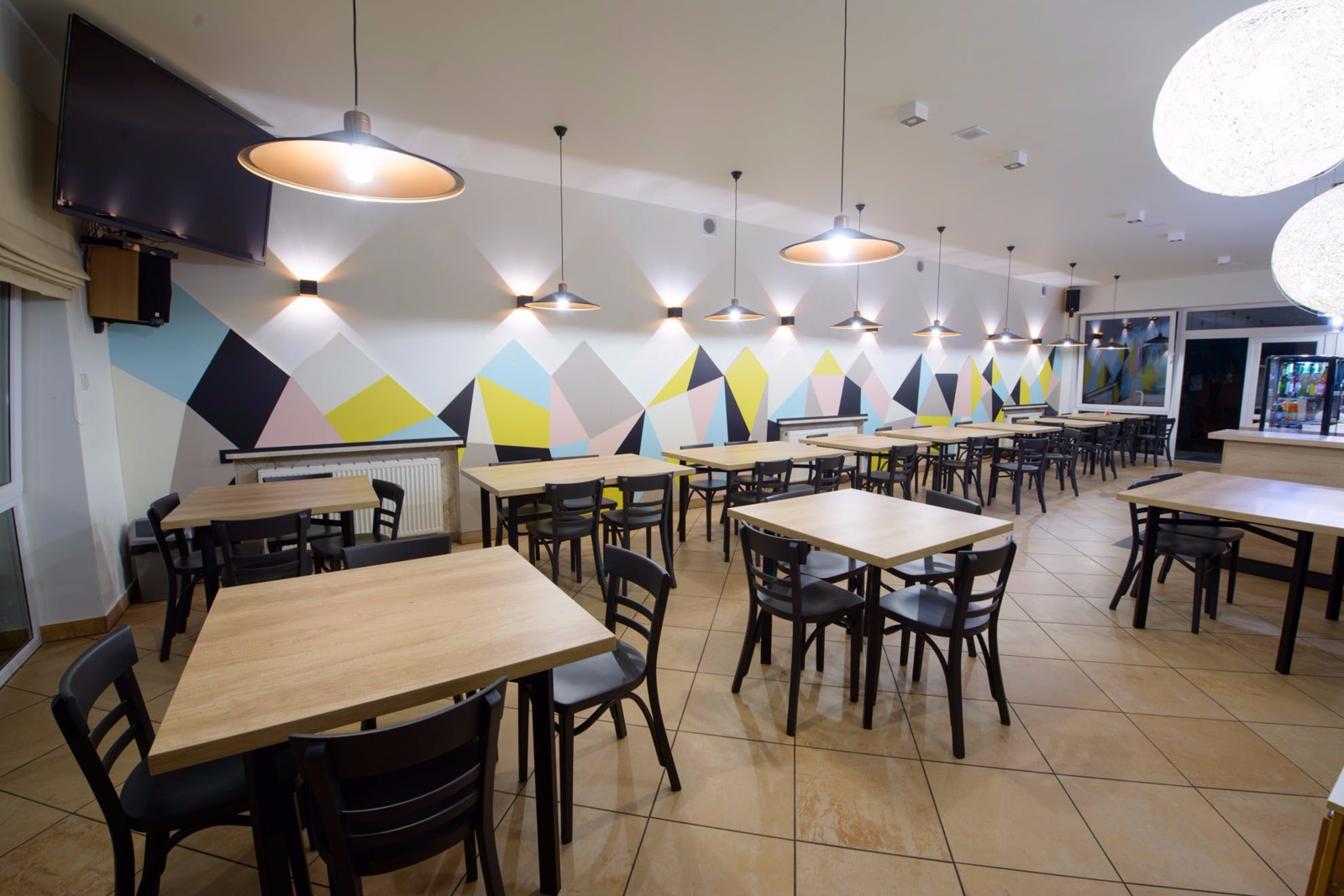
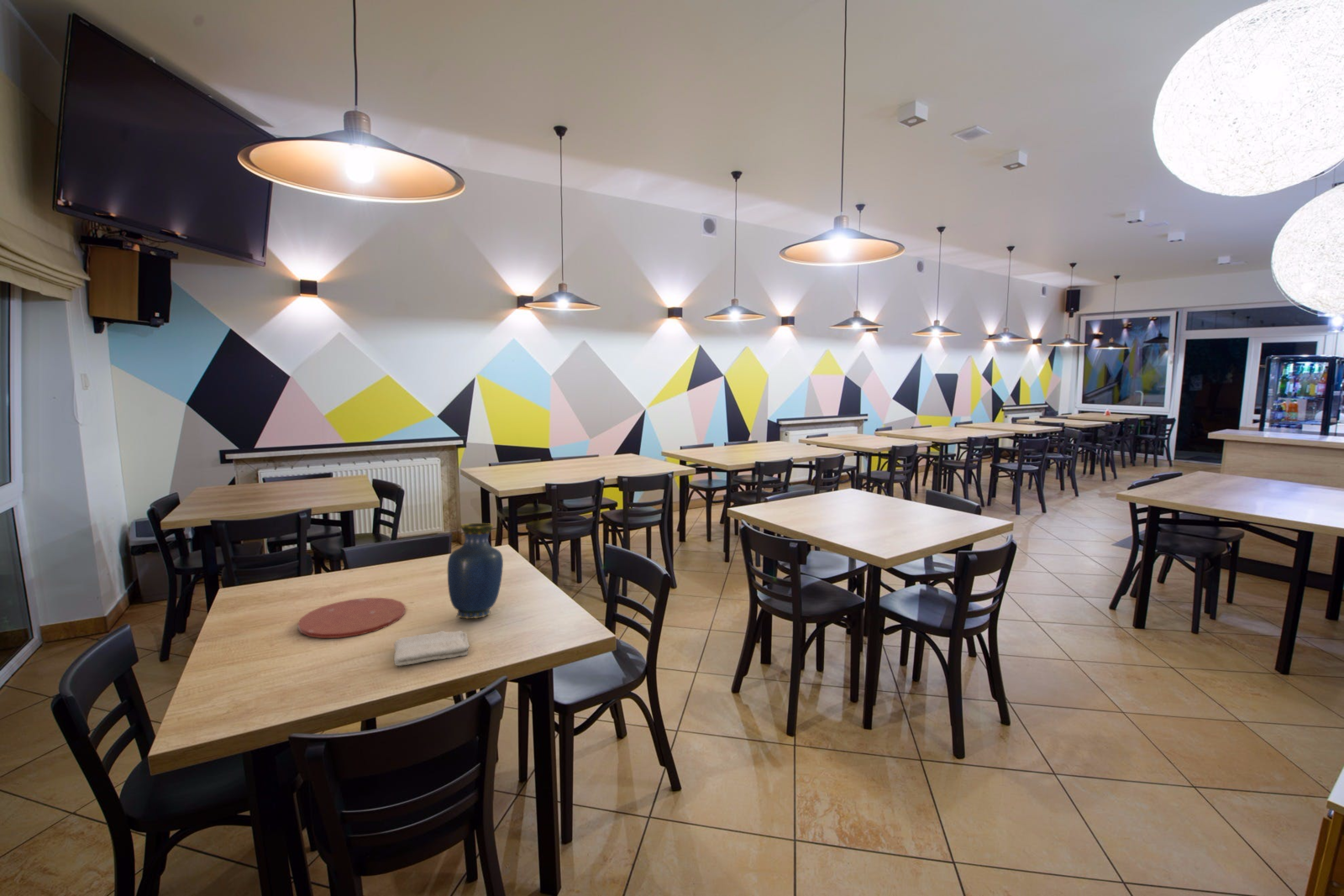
+ vase (475, 569)
+ plate (354, 616)
+ washcloth (432, 647)
